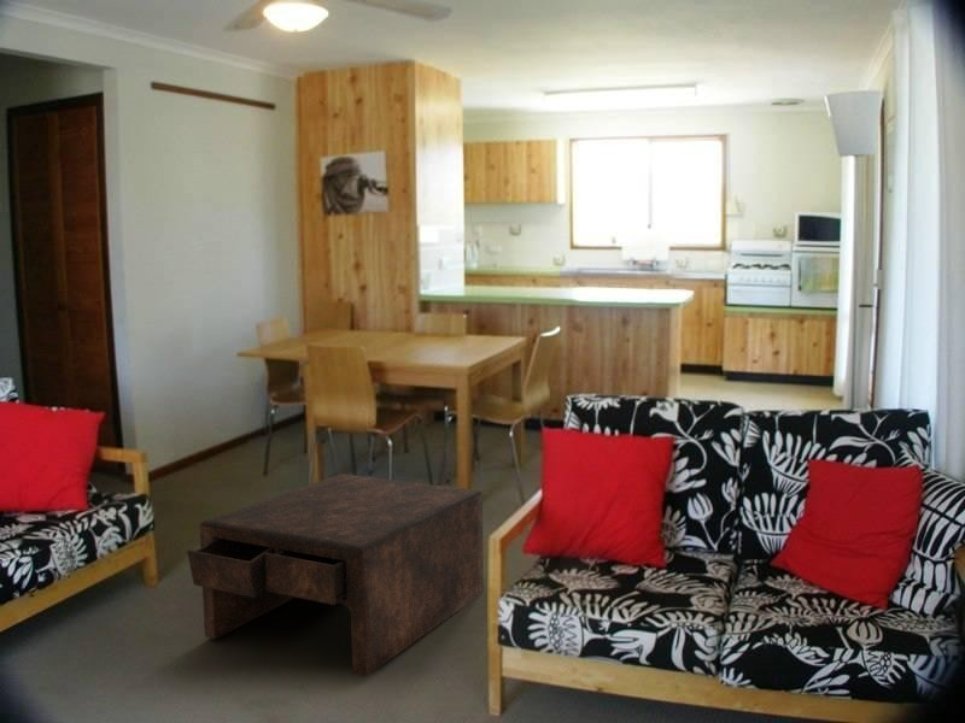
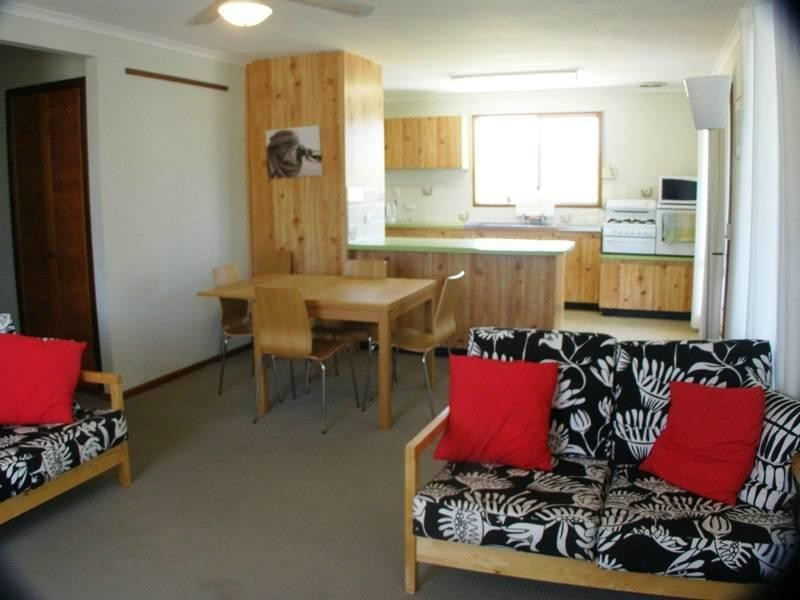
- coffee table (353, 553)
